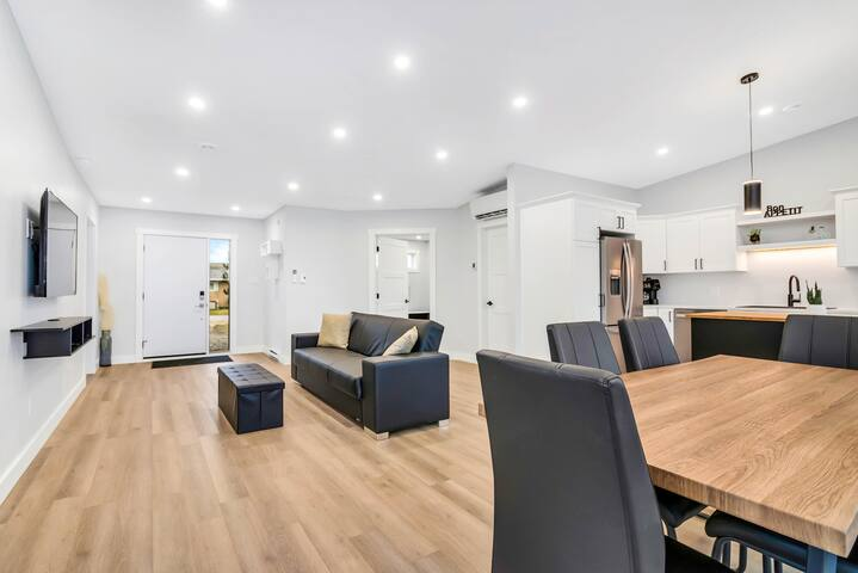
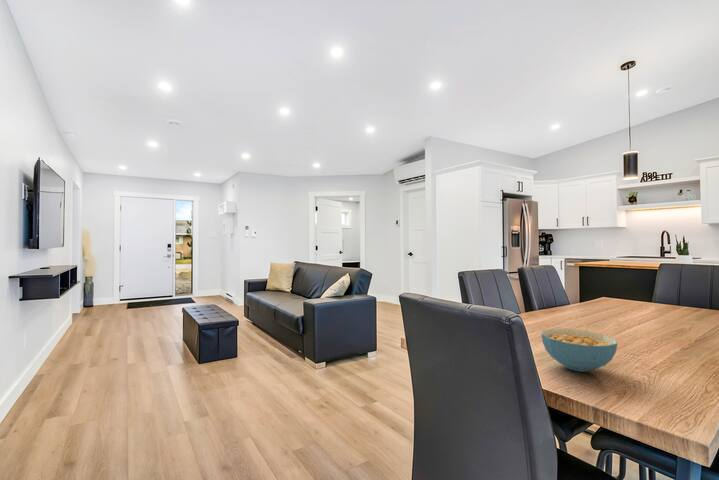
+ cereal bowl (577, 352)
